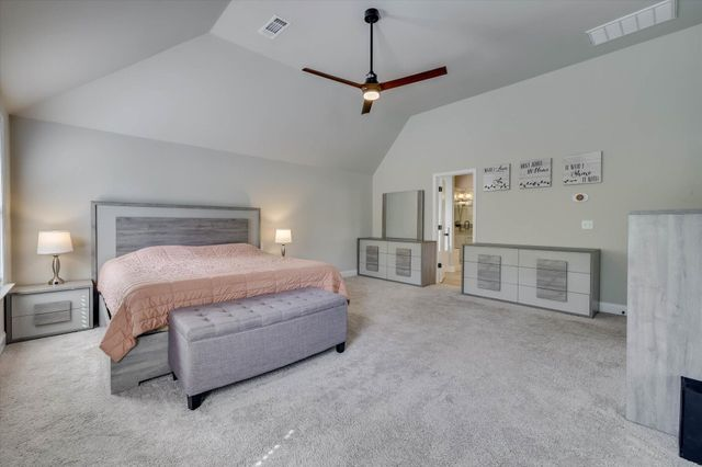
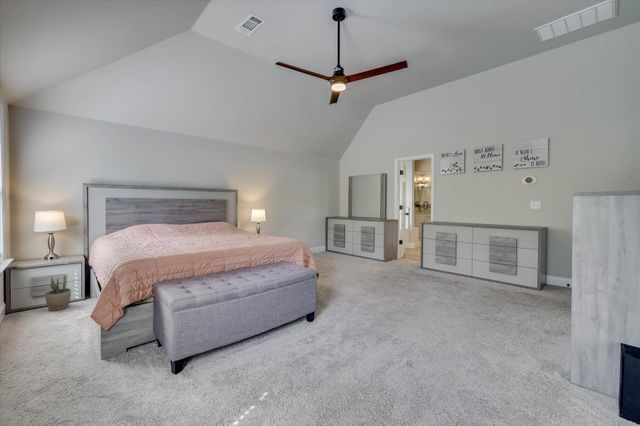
+ potted plant (58, 290)
